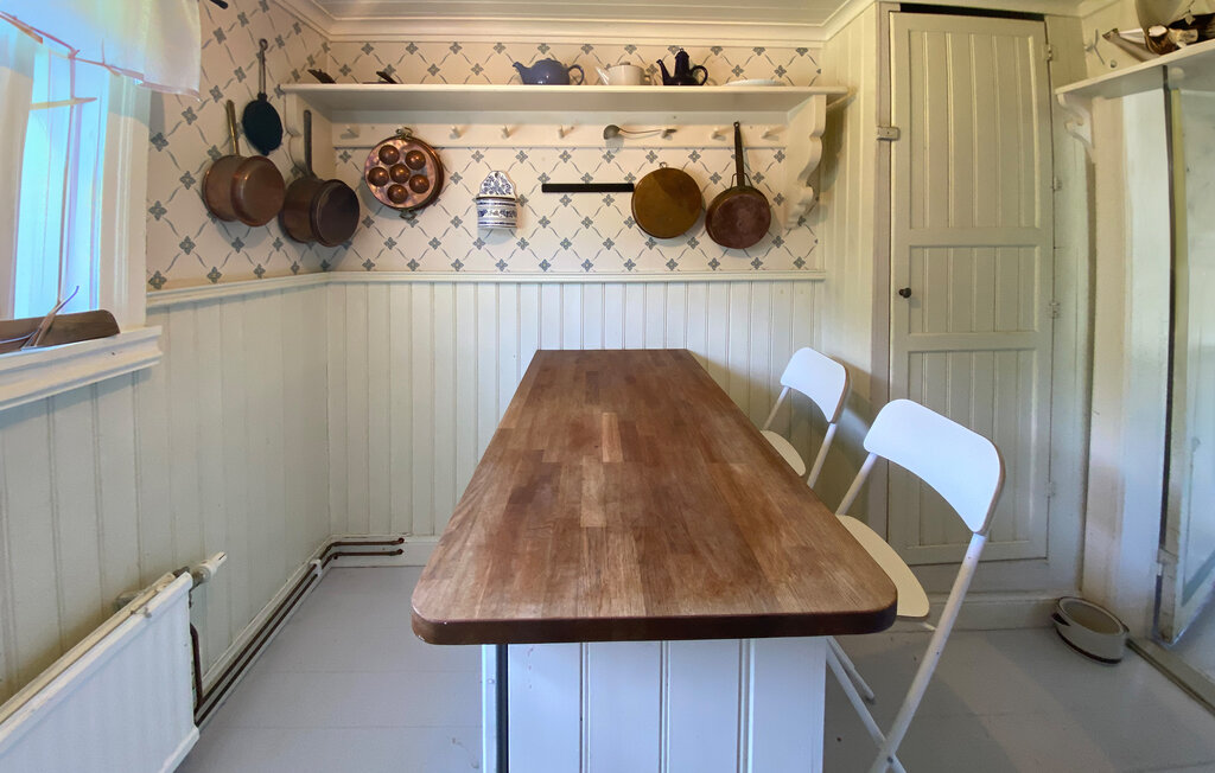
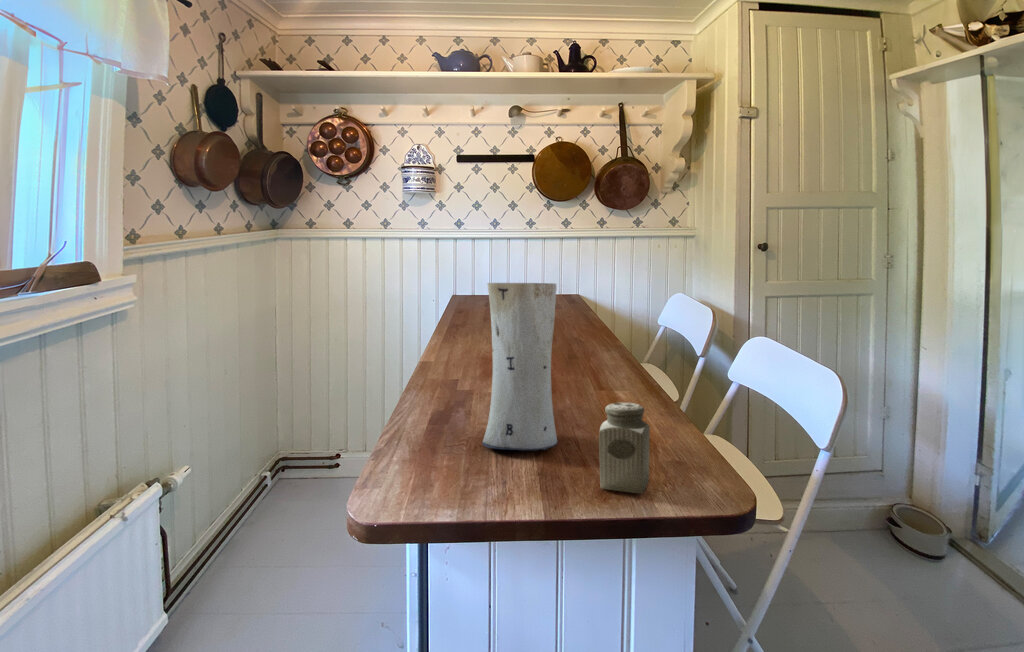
+ salt shaker (624, 444)
+ vase (519, 364)
